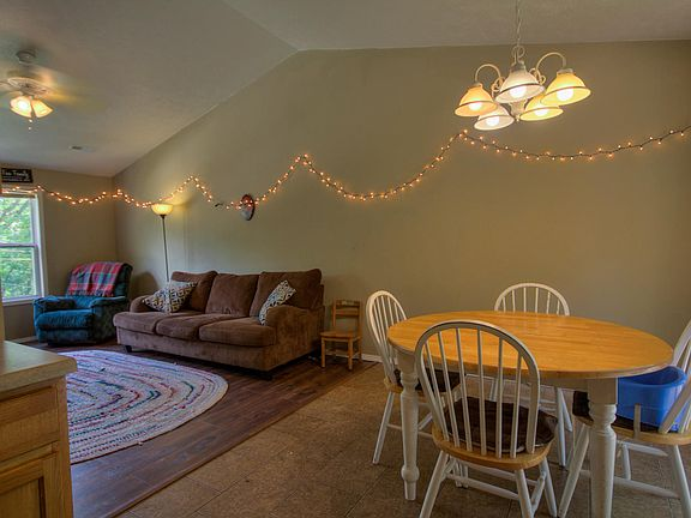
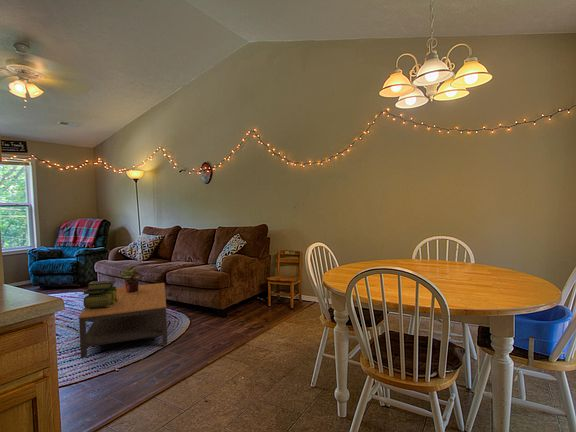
+ coffee table (129, 313)
+ potted plant (129, 279)
+ stack of books (100, 292)
